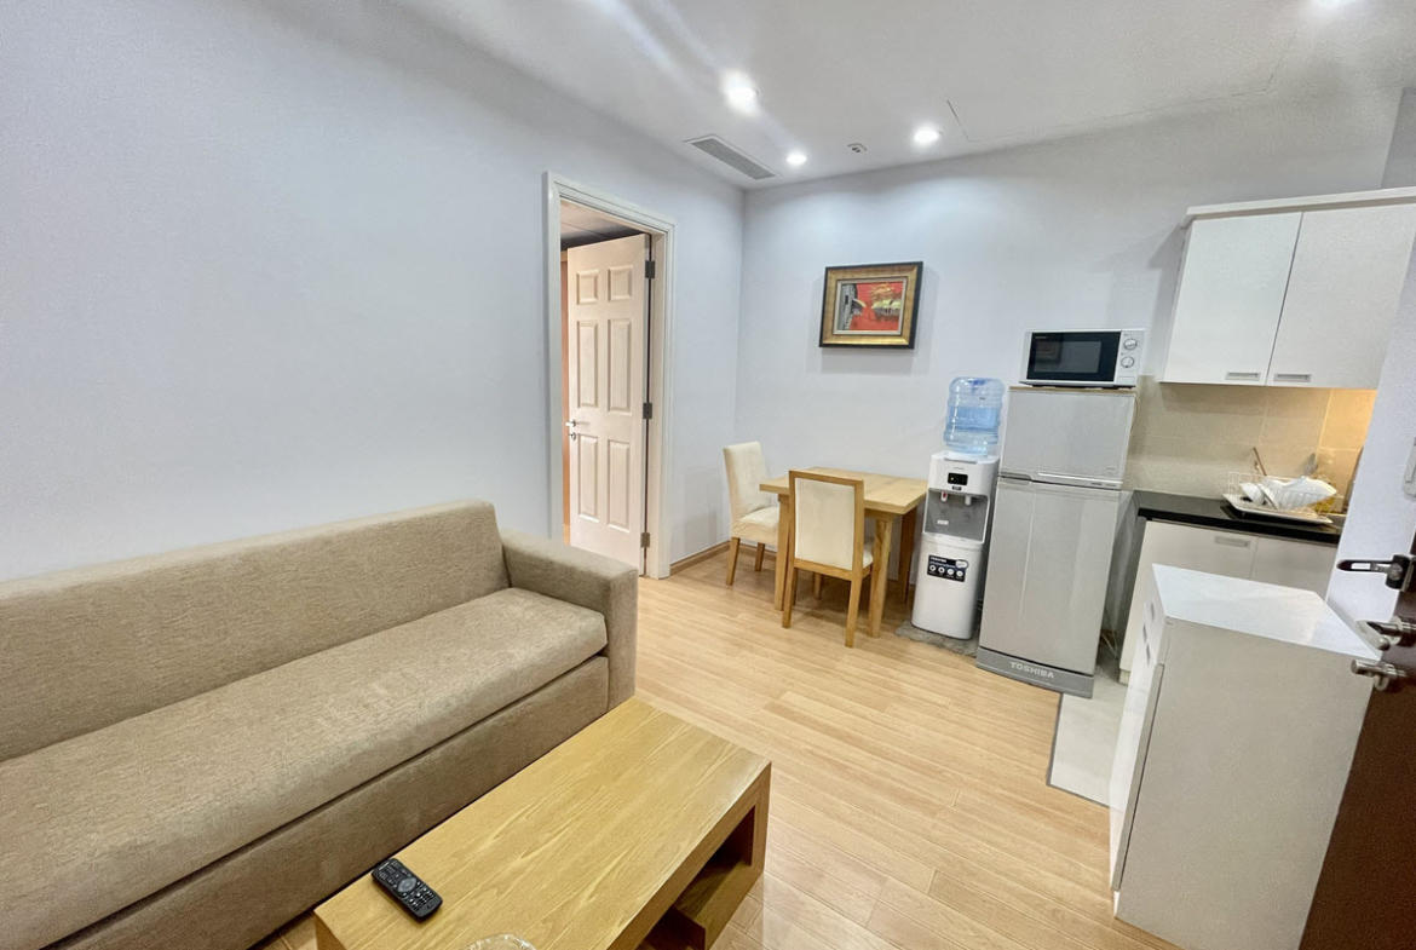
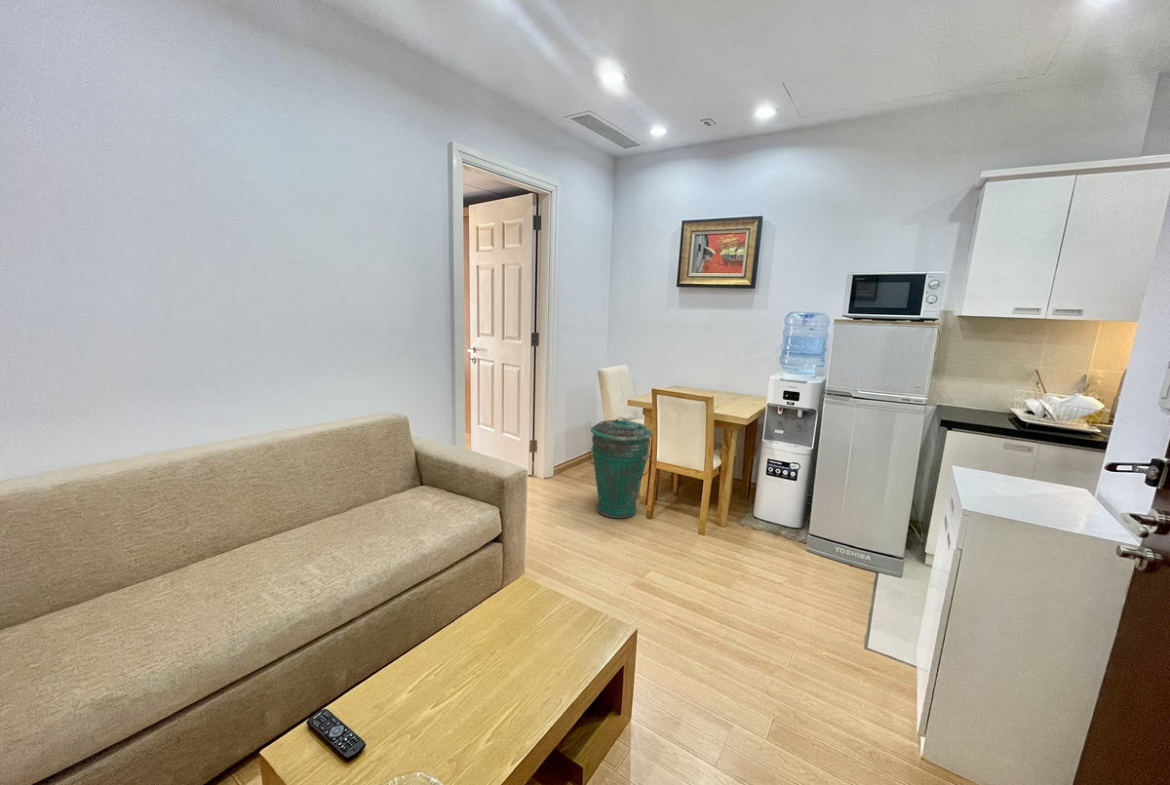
+ trash can (619, 464)
